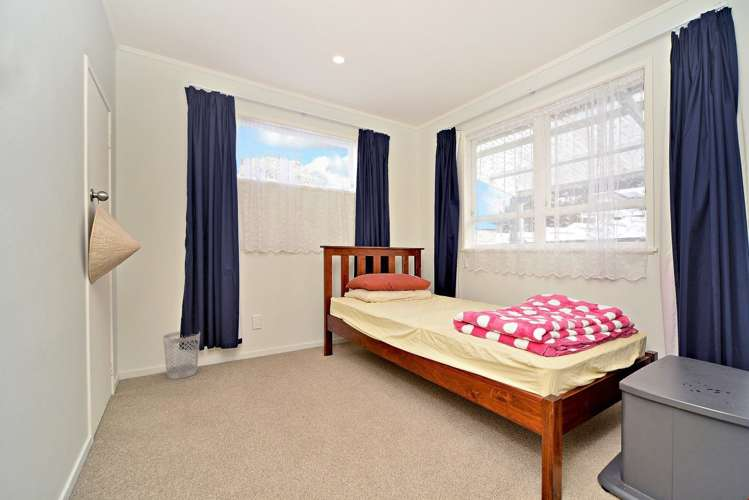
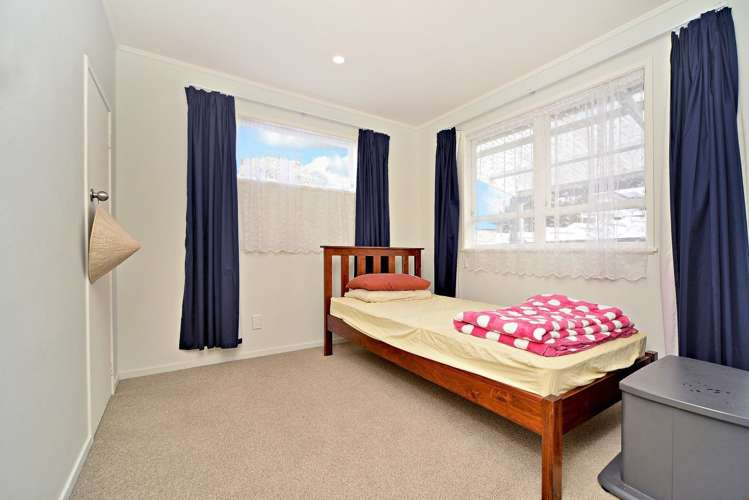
- wastebasket (182, 354)
